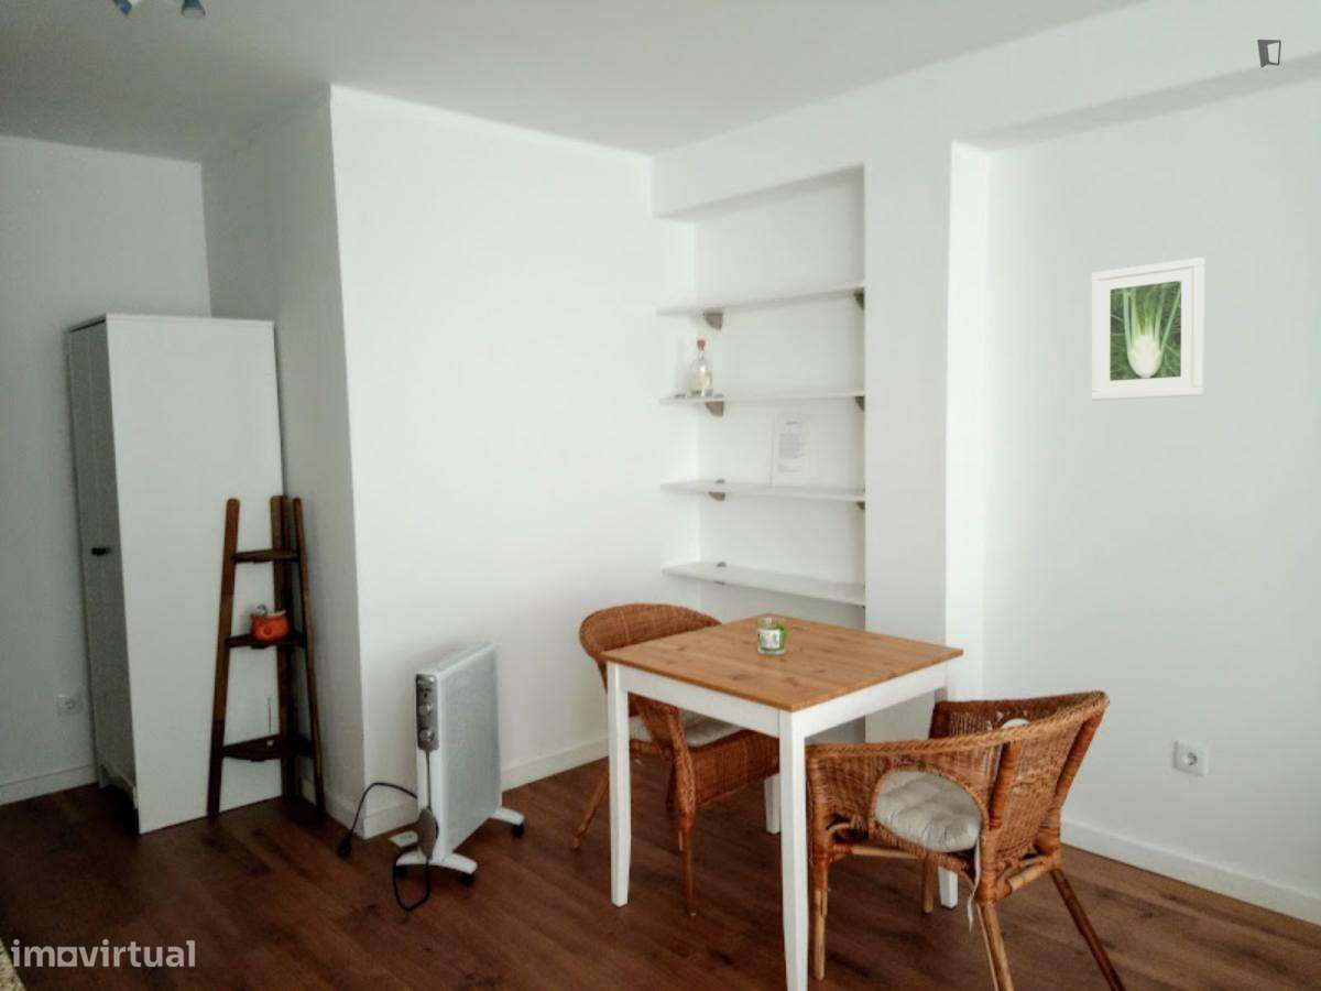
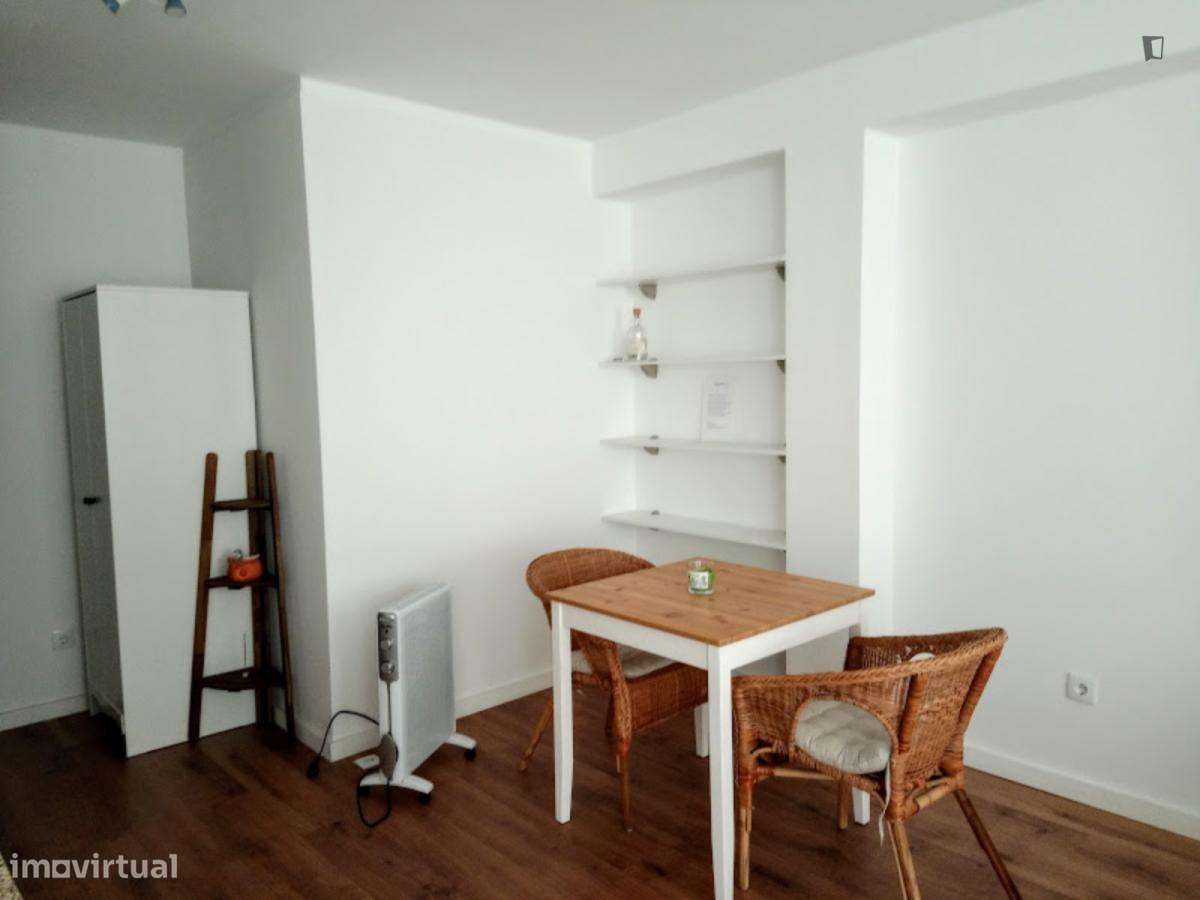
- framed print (1145, 331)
